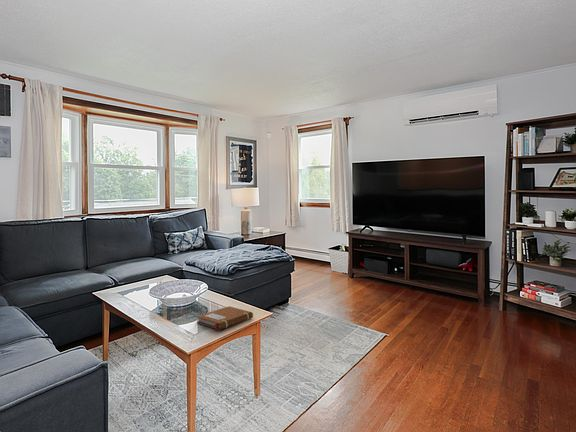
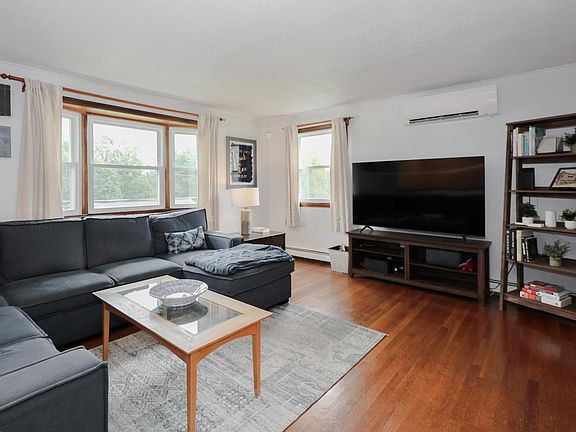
- notebook (224, 317)
